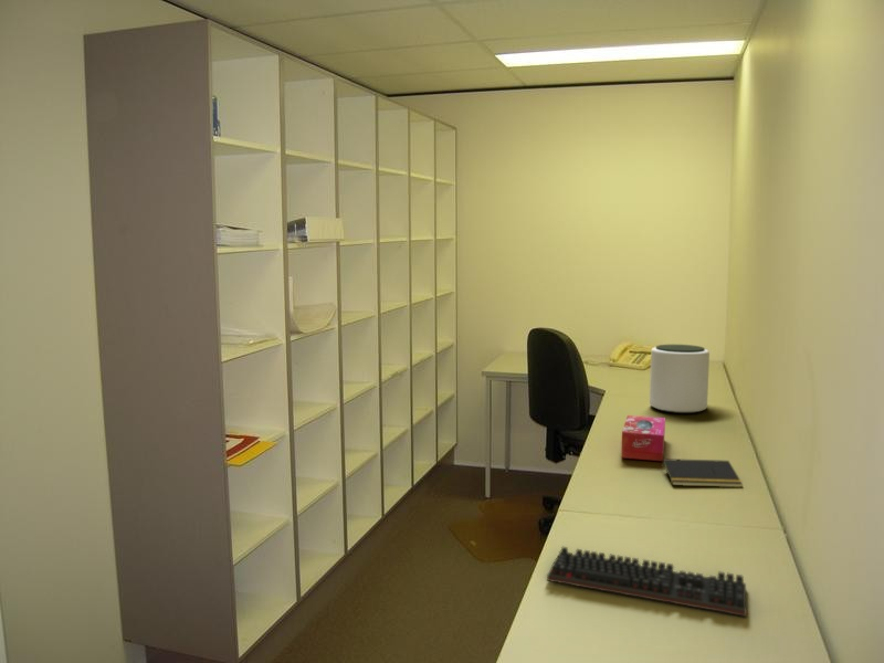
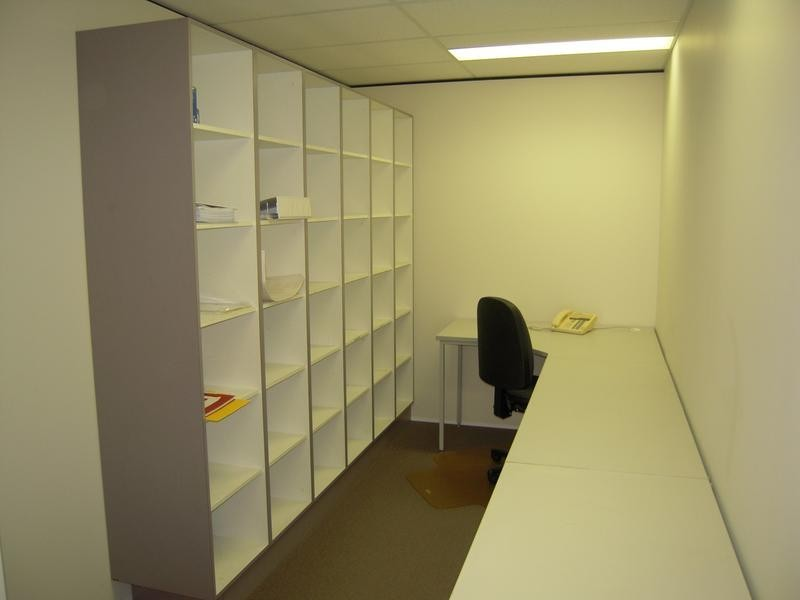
- keyboard (644, 578)
- plant pot (678, 378)
- notepad (701, 472)
- tissue box (643, 436)
